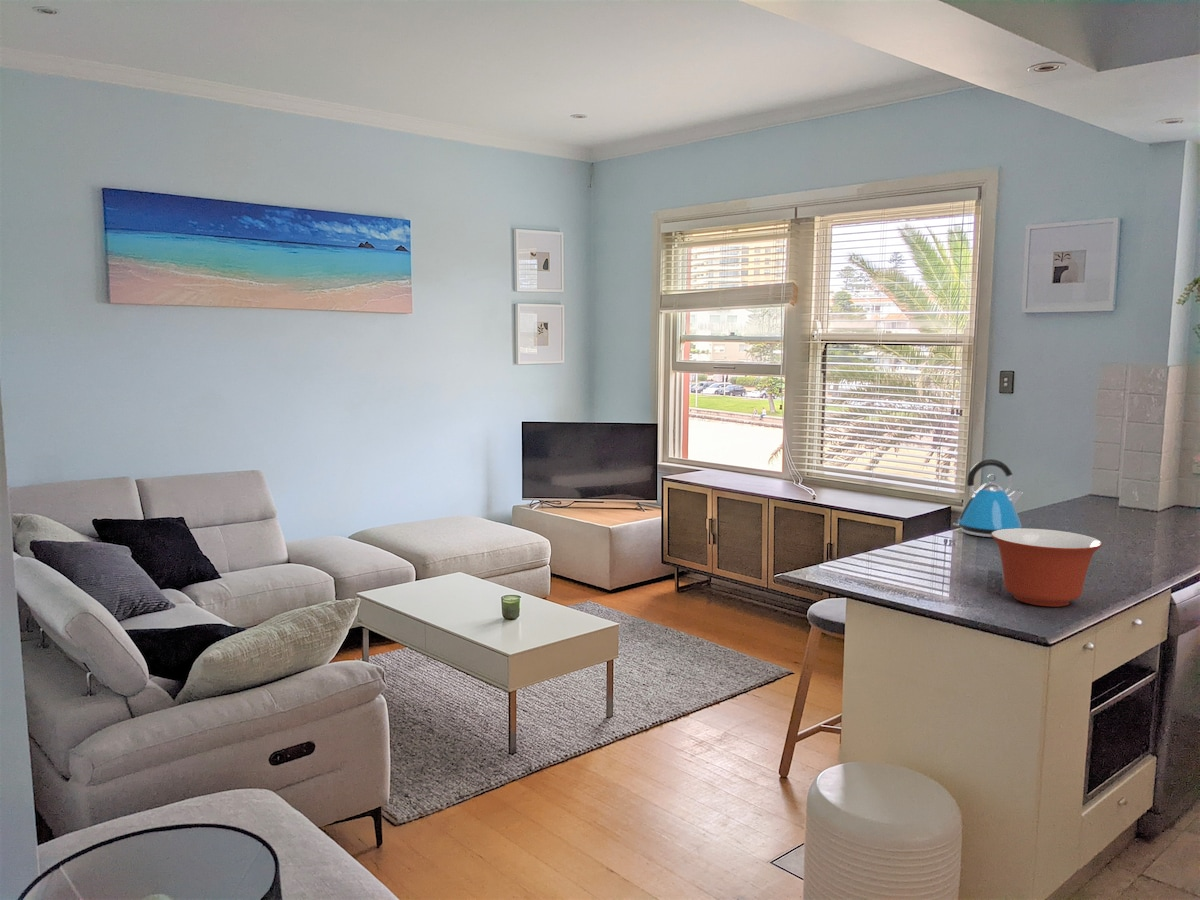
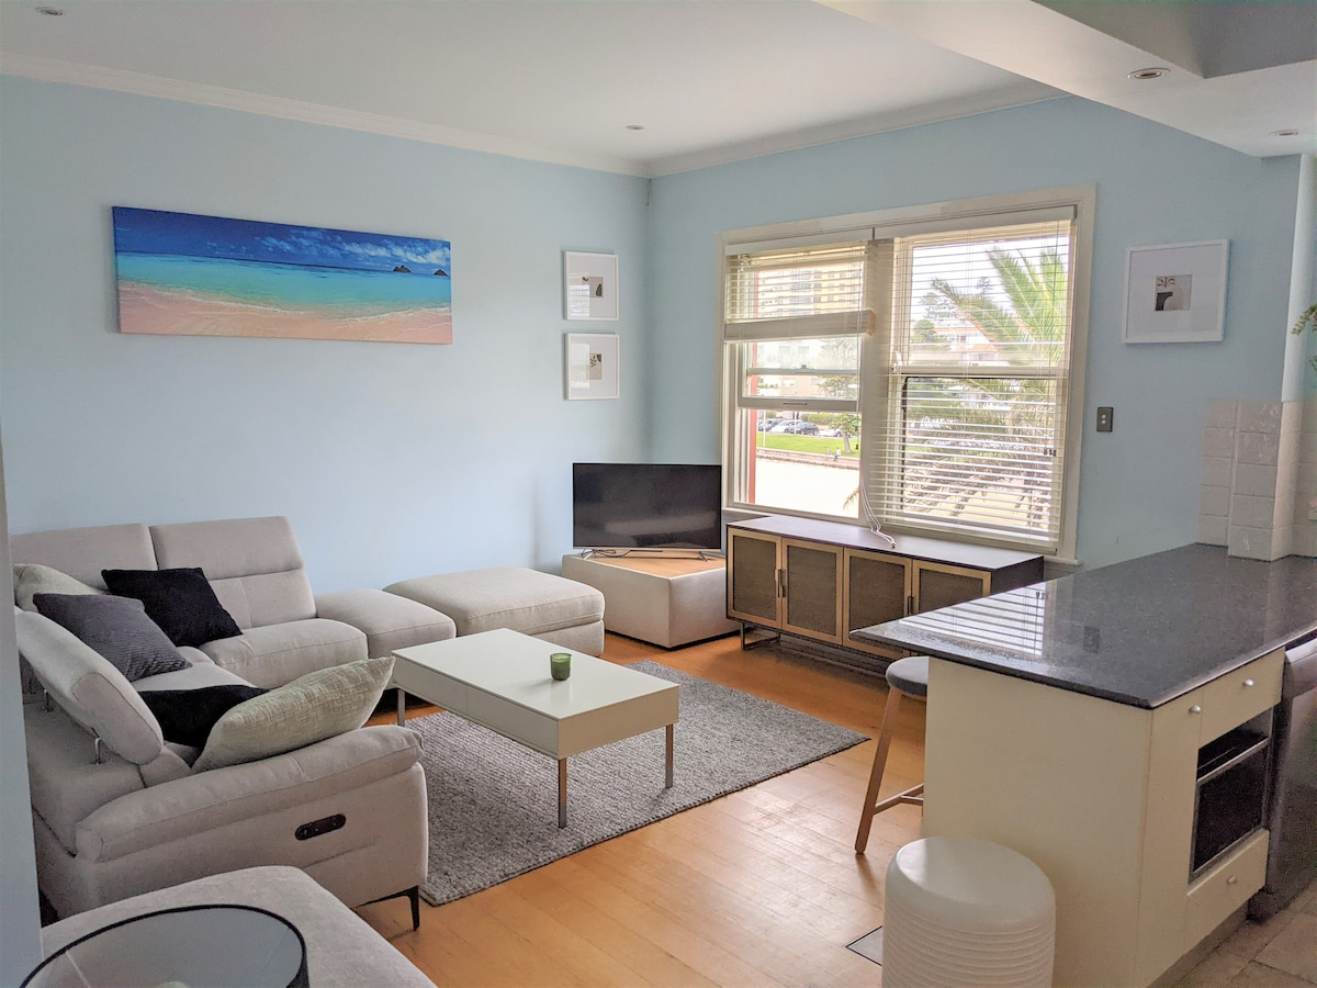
- kettle (988, 496)
- mixing bowl (1043, 568)
